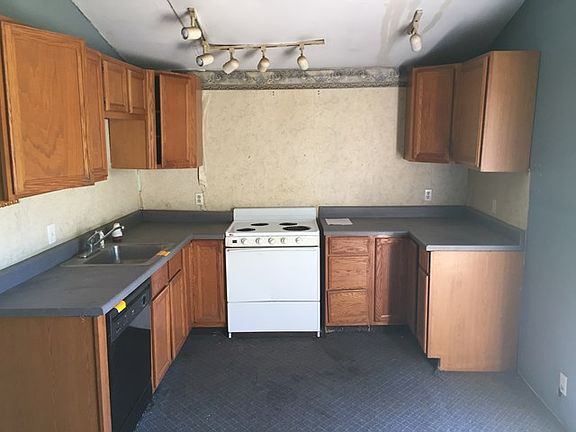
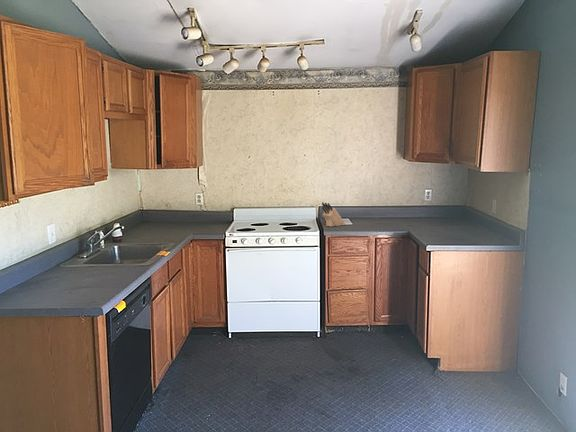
+ knife block (332, 213)
